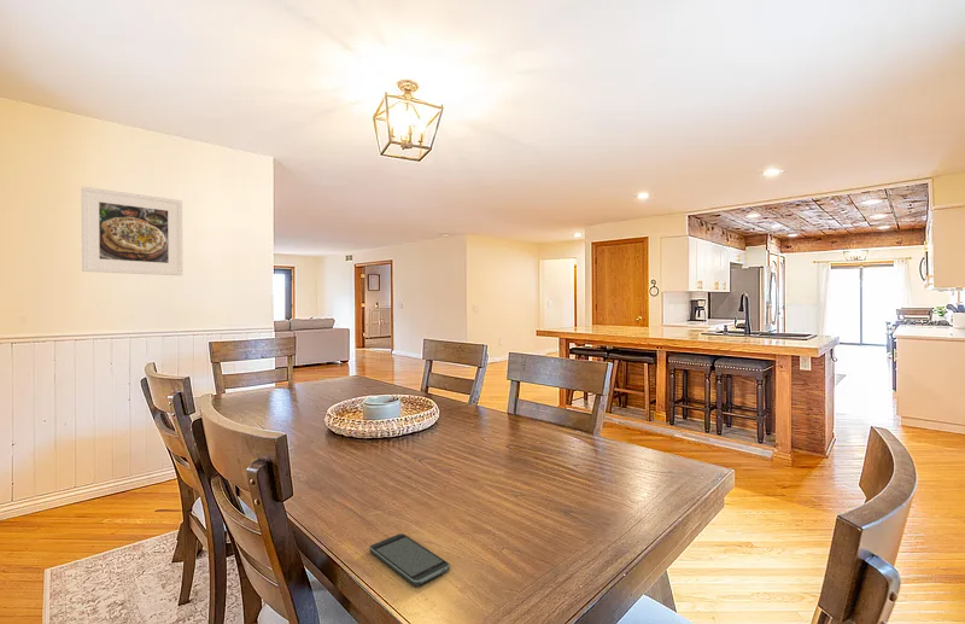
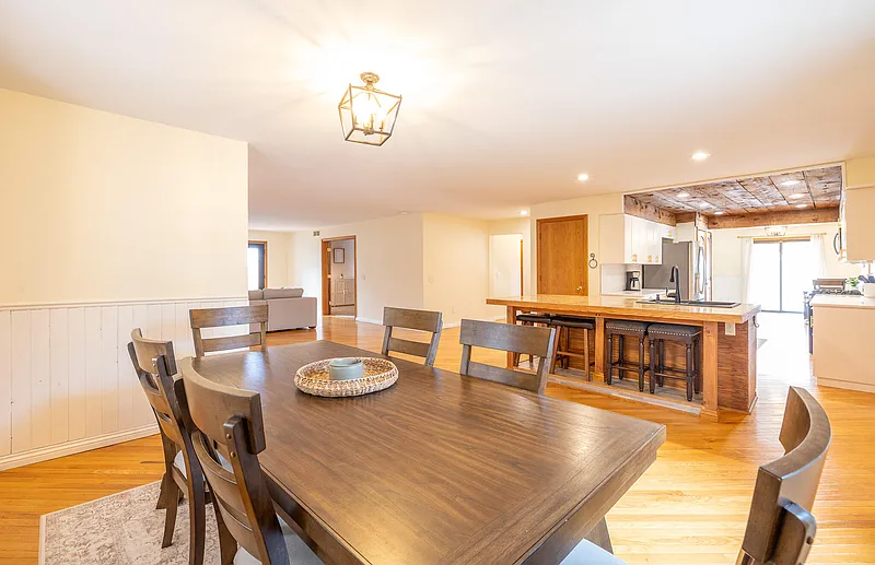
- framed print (135, 233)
- smartphone (408, 558)
